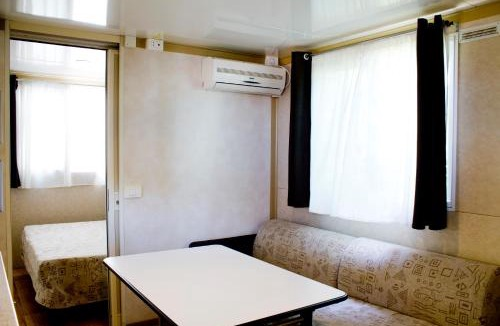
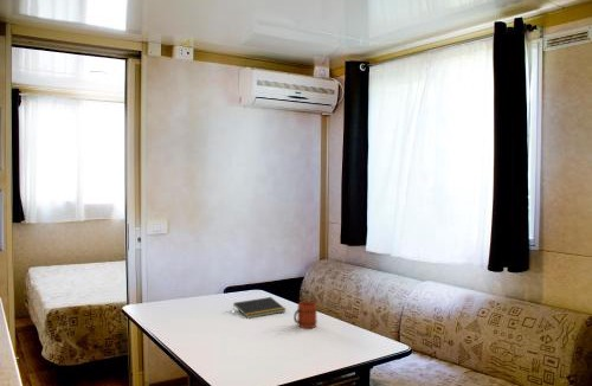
+ notepad (259, 307)
+ mug (304, 315)
